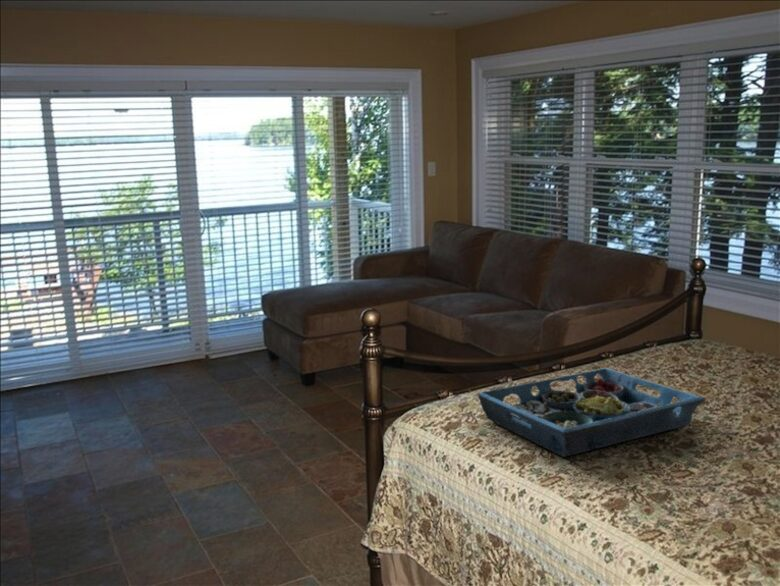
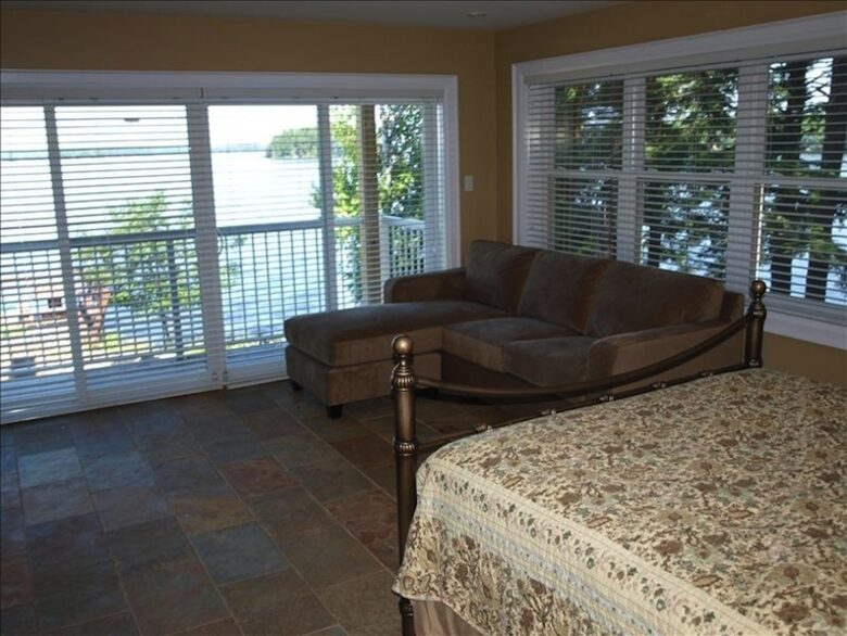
- serving tray (588, 406)
